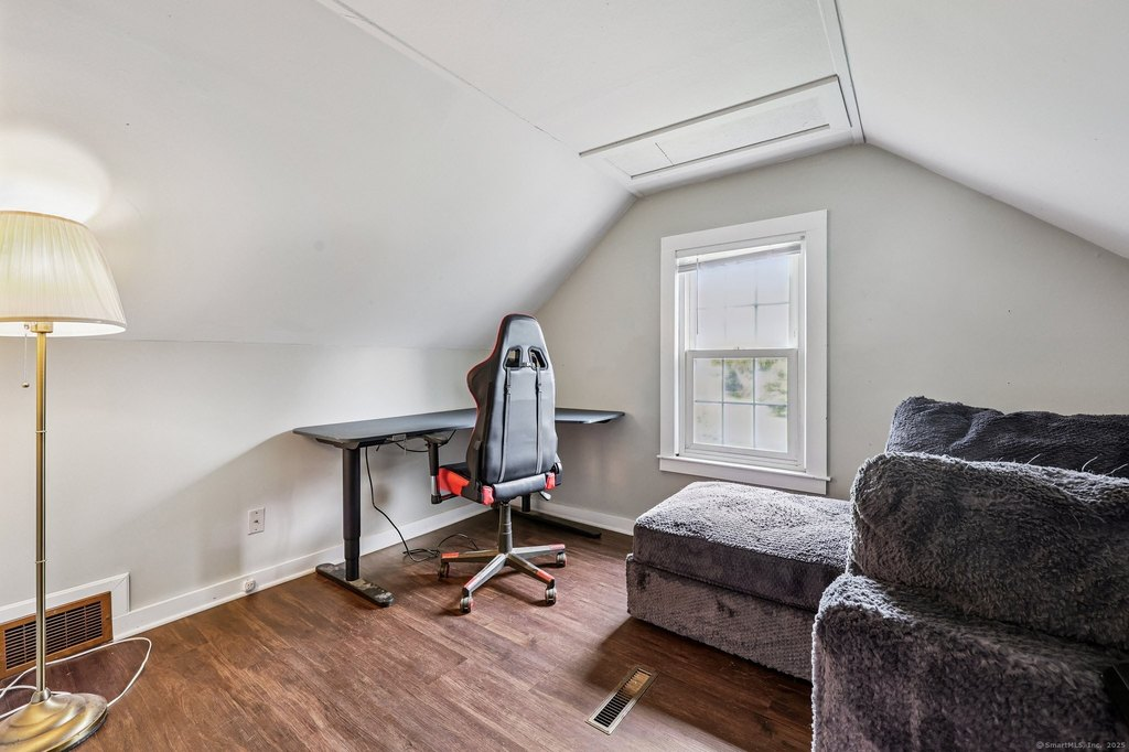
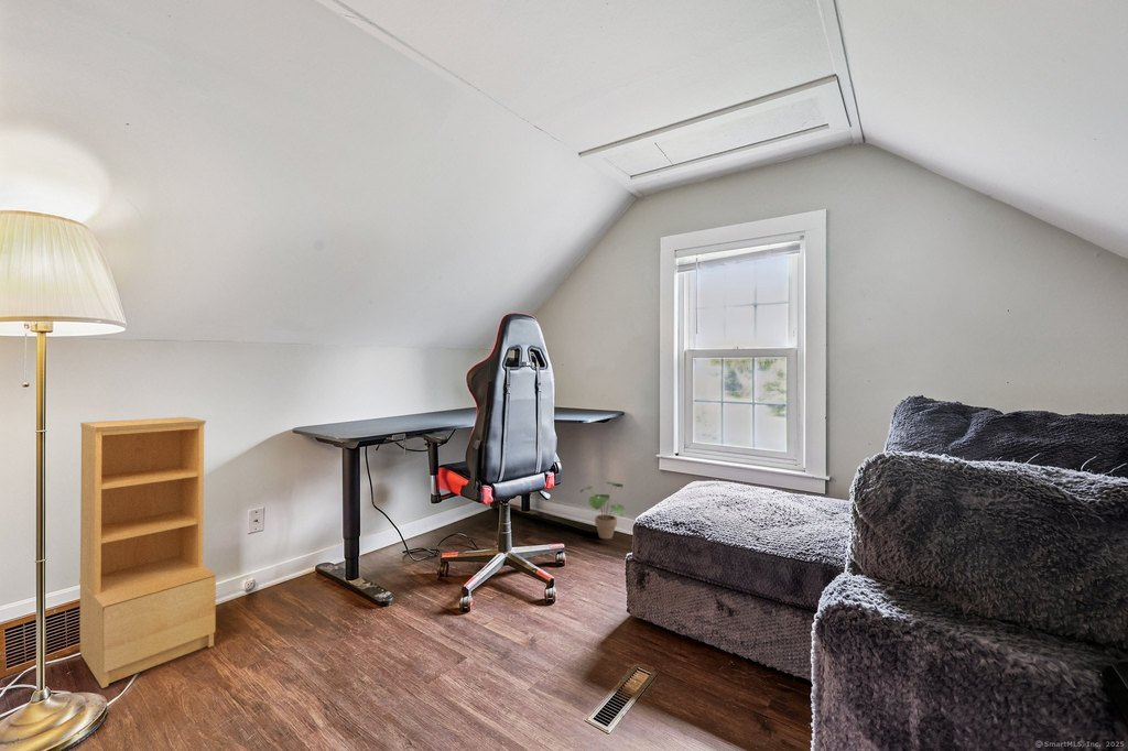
+ potted plant (604, 510)
+ bookshelf (149, 535)
